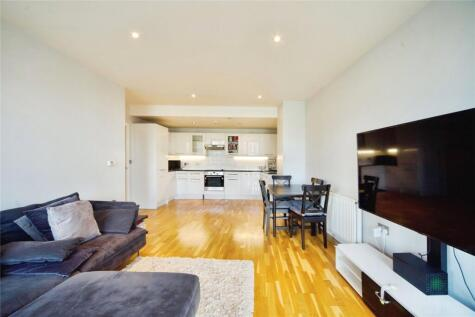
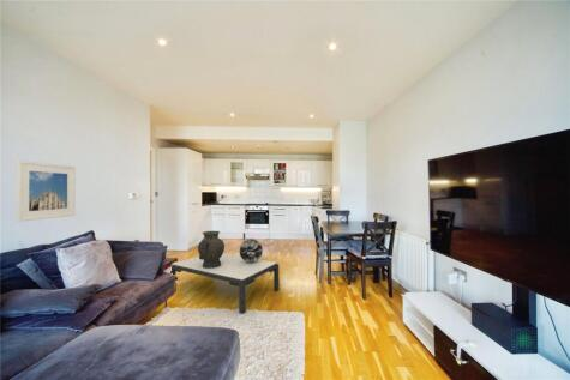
+ coffee table (224, 276)
+ decorative urn (211, 248)
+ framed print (48, 191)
+ decorative globe (251, 251)
